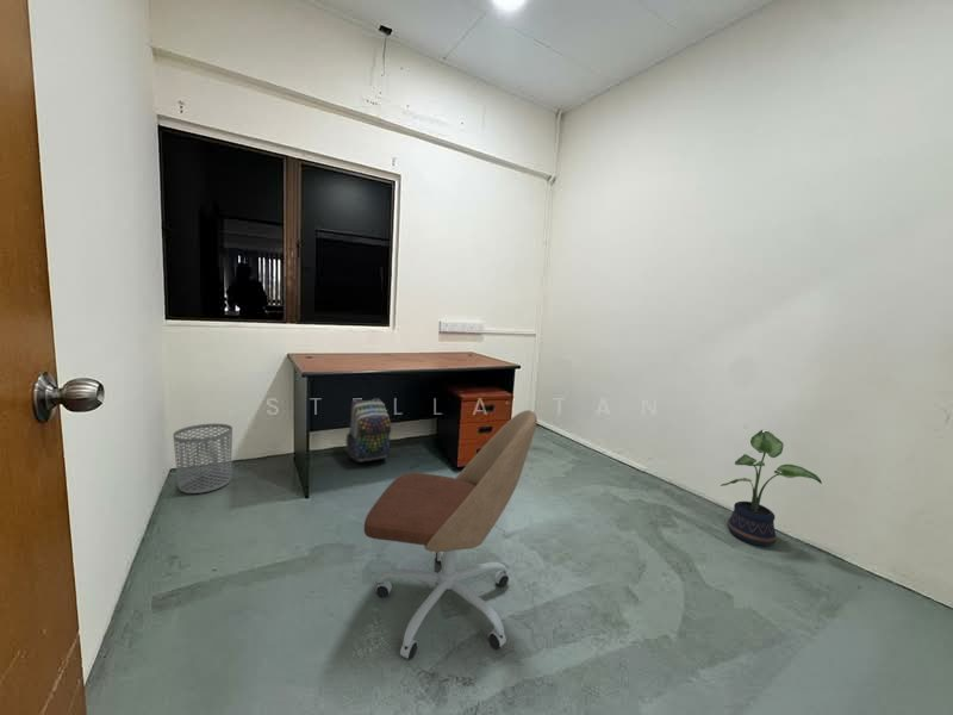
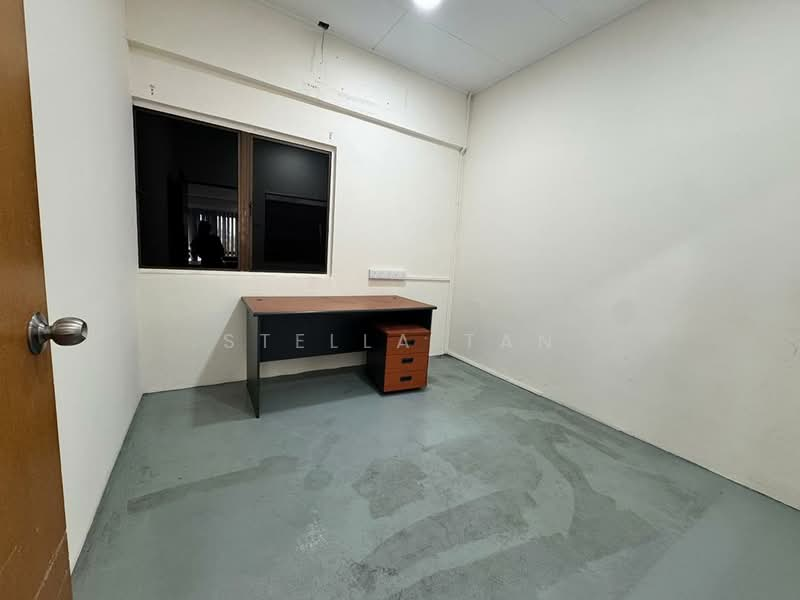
- office chair (451, 508)
- waste bin (204, 458)
- backpack (368, 429)
- potted plant (764, 487)
